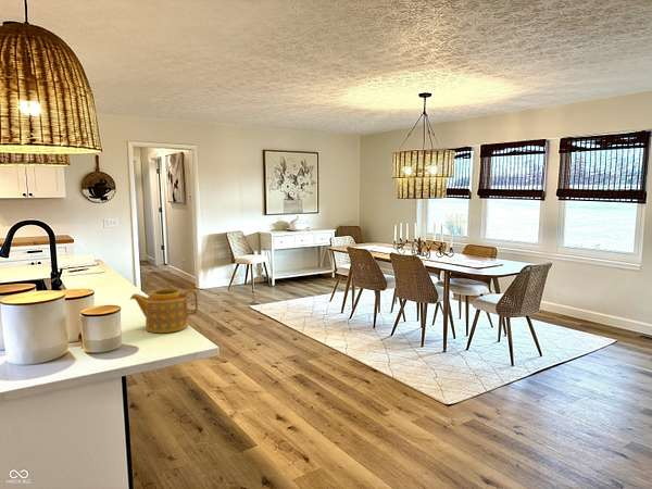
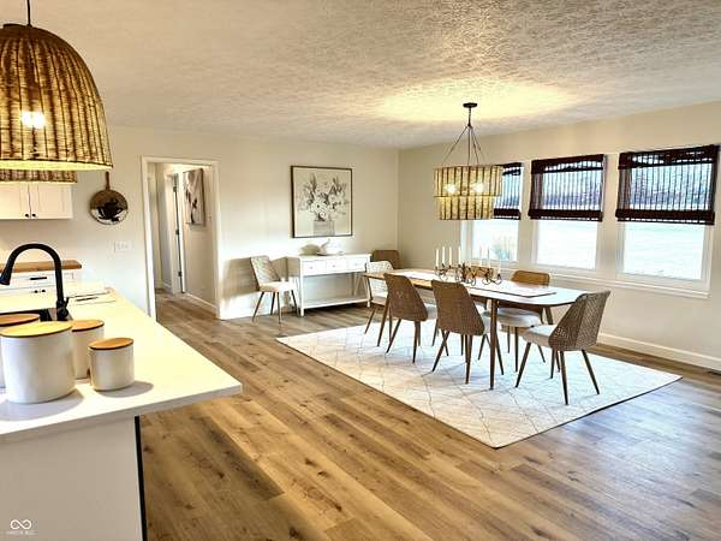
- teapot (164, 309)
